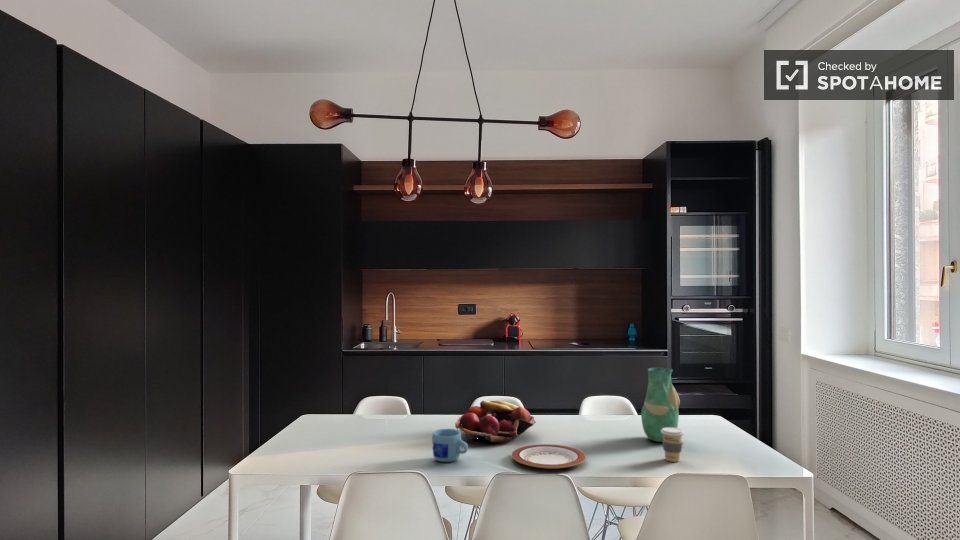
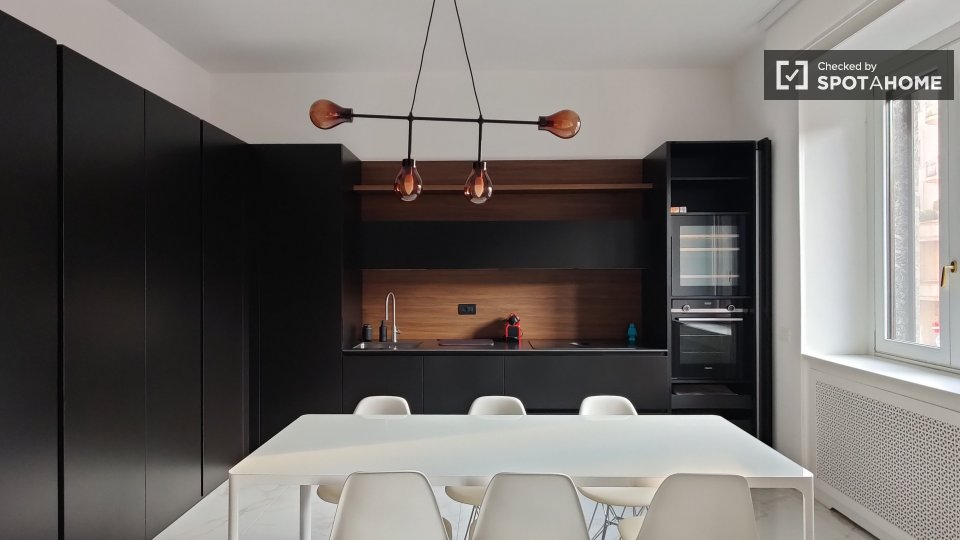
- mug (450, 446)
- plate (548, 458)
- fruit basket (494, 419)
- vase (660, 403)
- coffee cup (672, 444)
